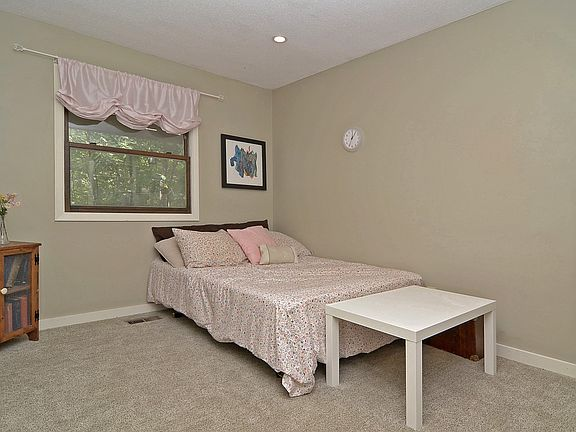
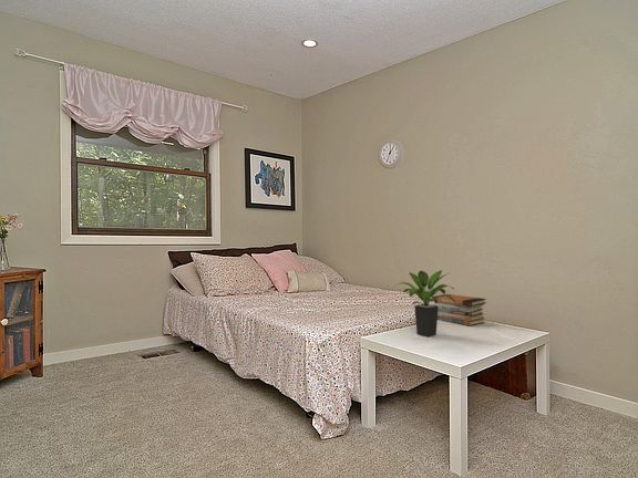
+ book stack (457, 309)
+ potted plant (425, 301)
